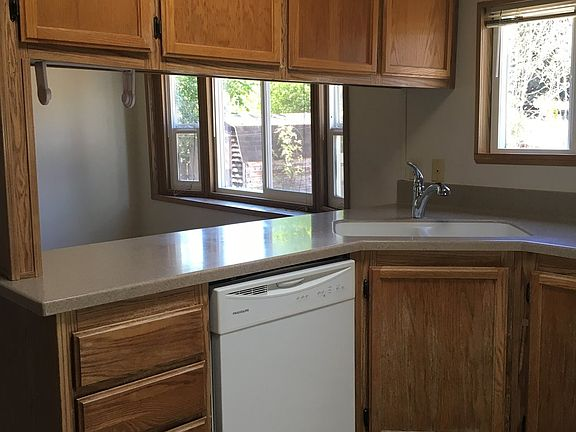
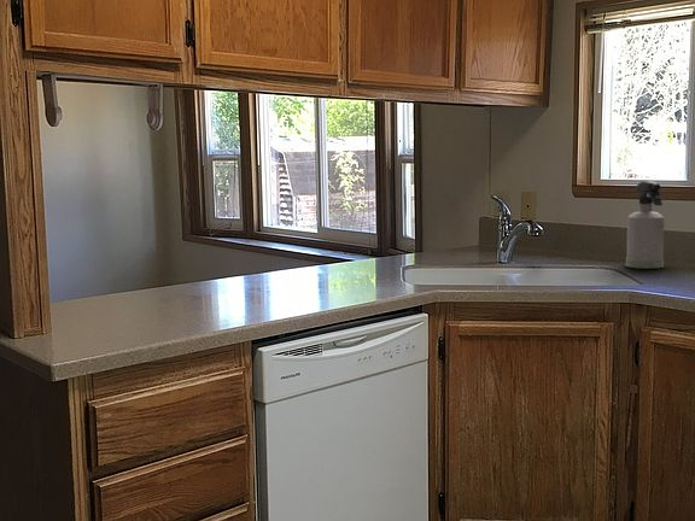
+ spray bottle (647, 223)
